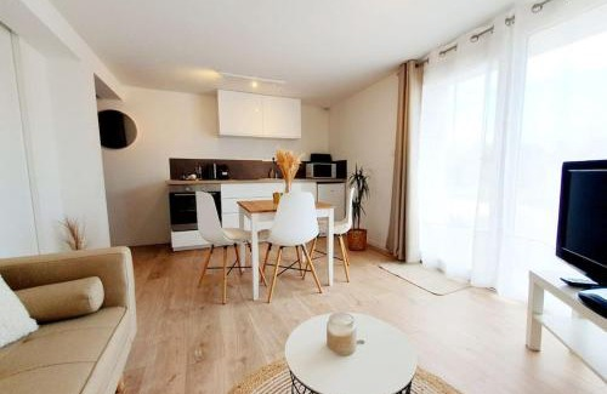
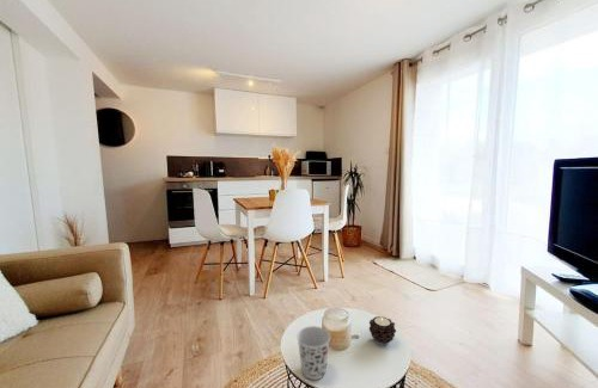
+ cup (313, 353)
+ candle (382, 328)
